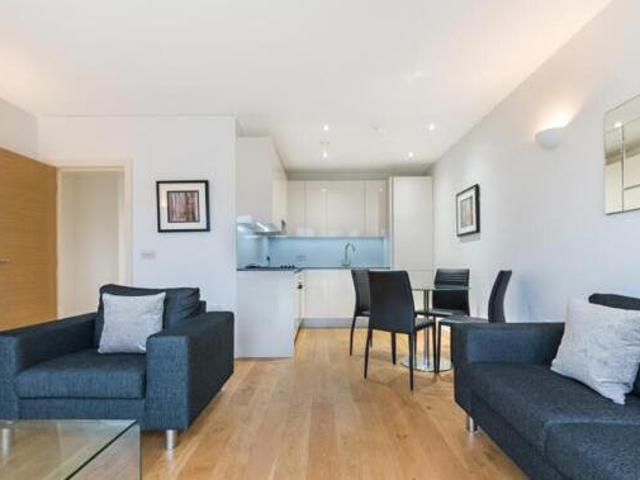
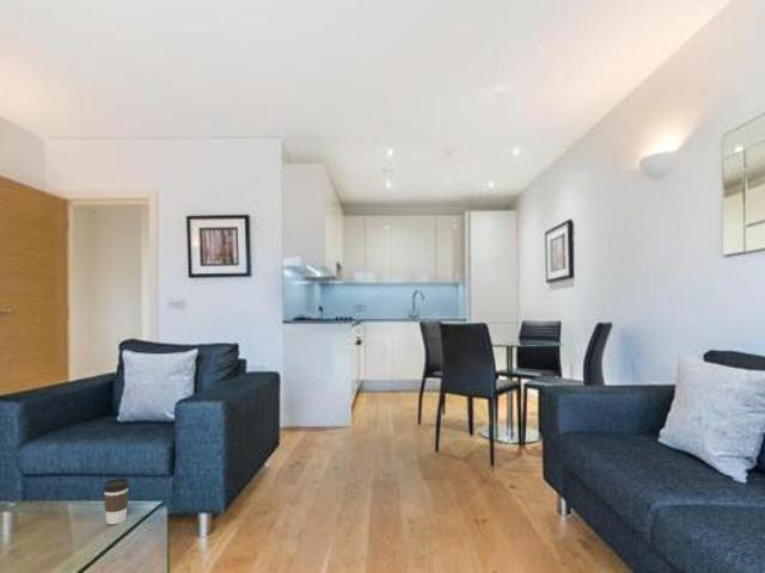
+ coffee cup (116, 500)
